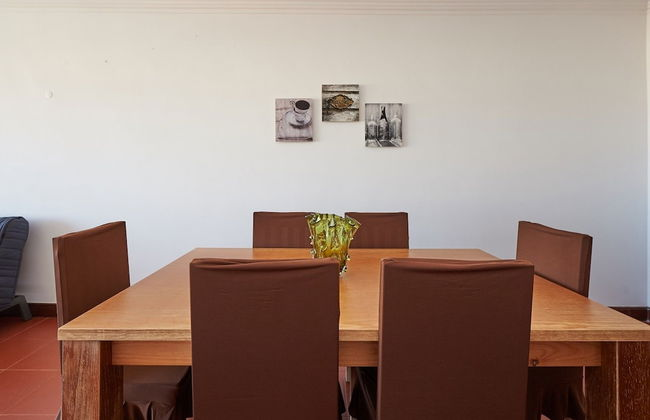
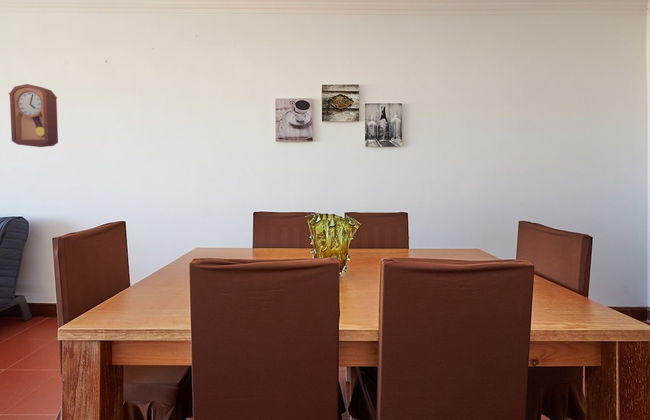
+ pendulum clock (34, 116)
